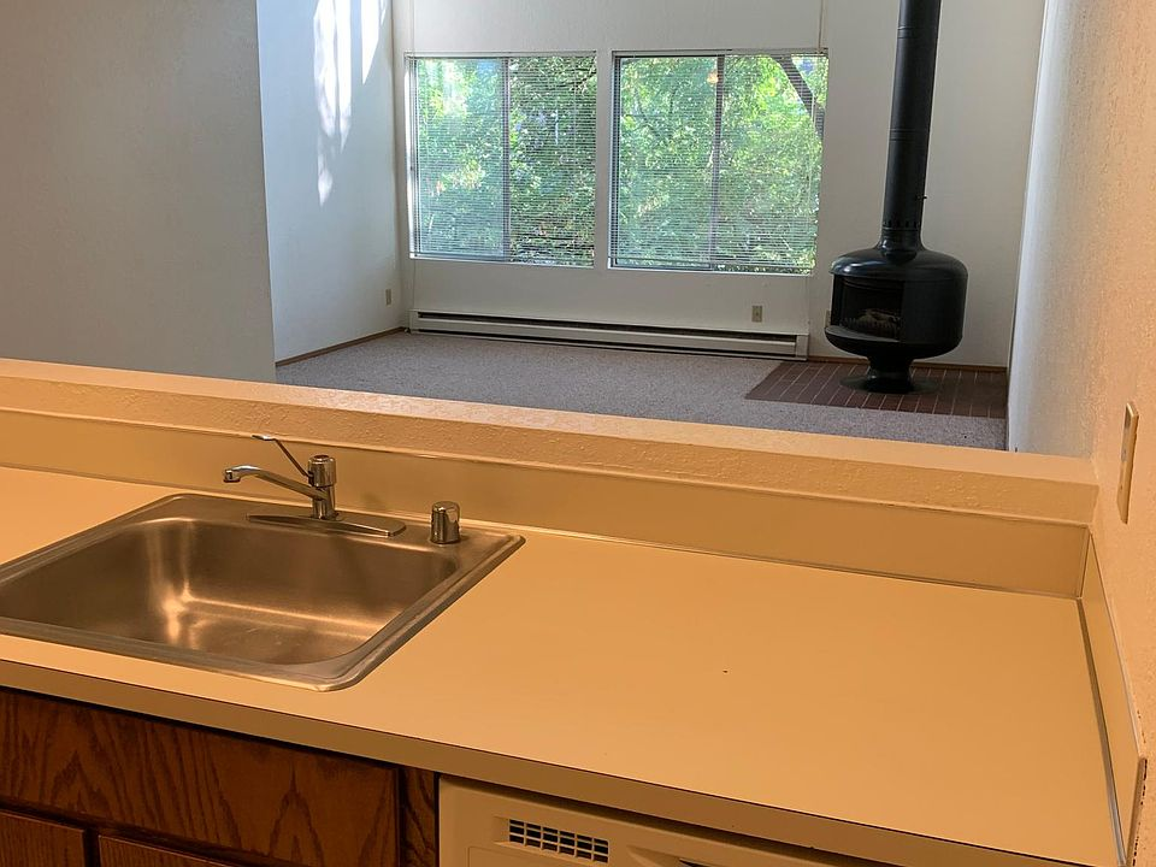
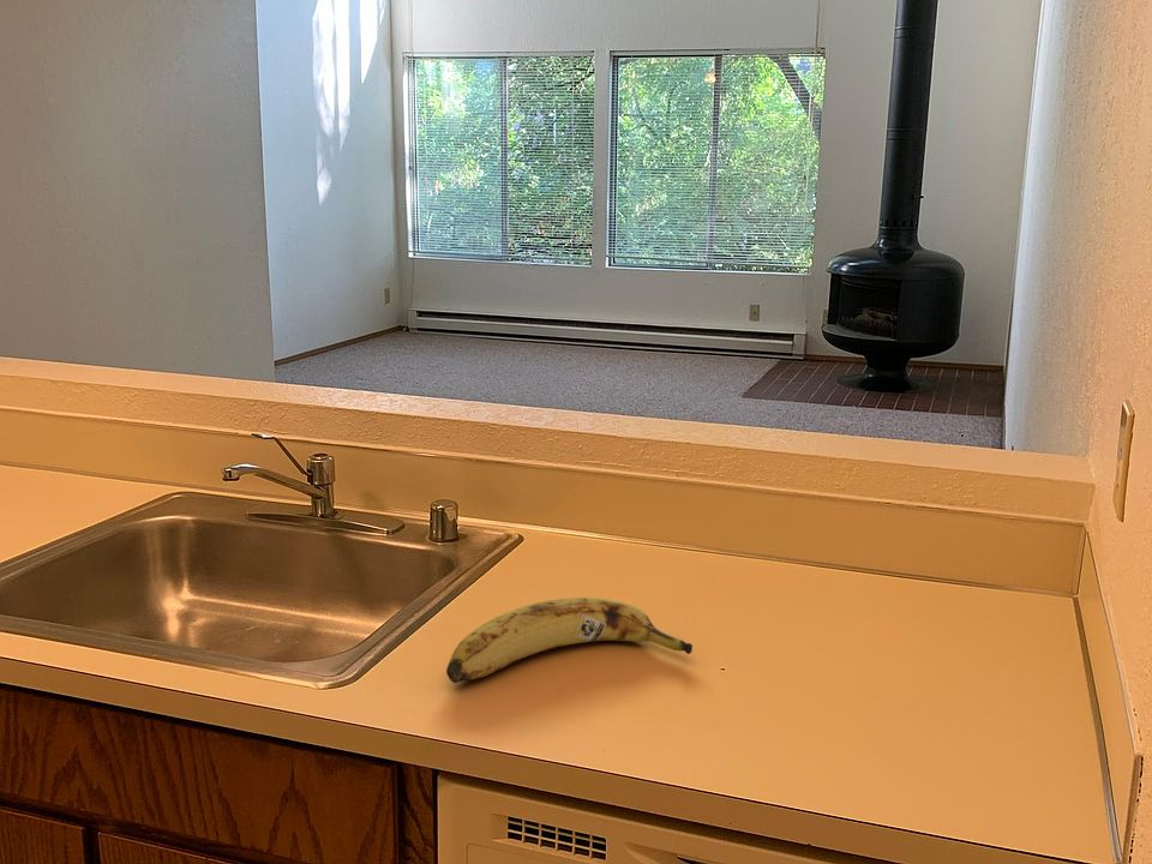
+ fruit (577, 638)
